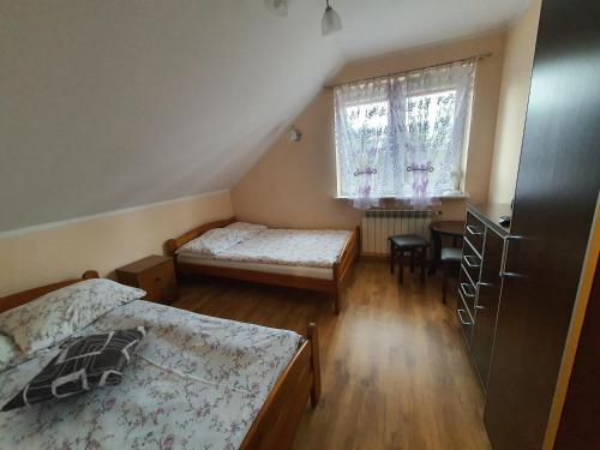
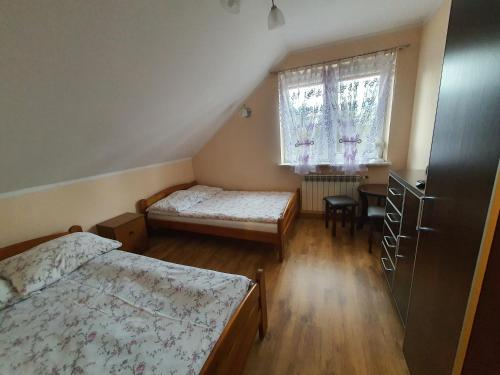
- decorative pillow (90, 358)
